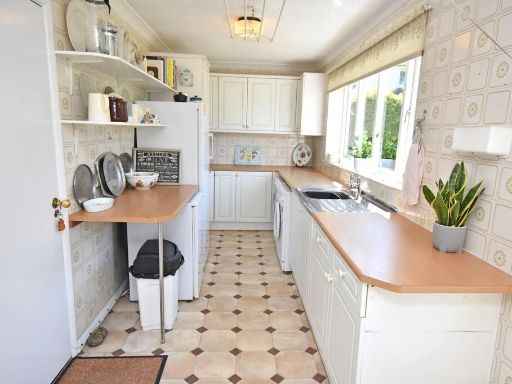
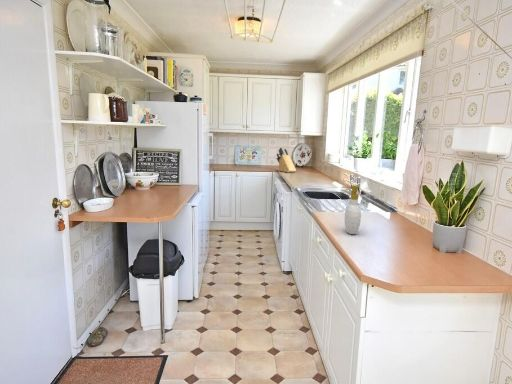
+ knife block (286, 159)
+ soap bottle (352, 209)
